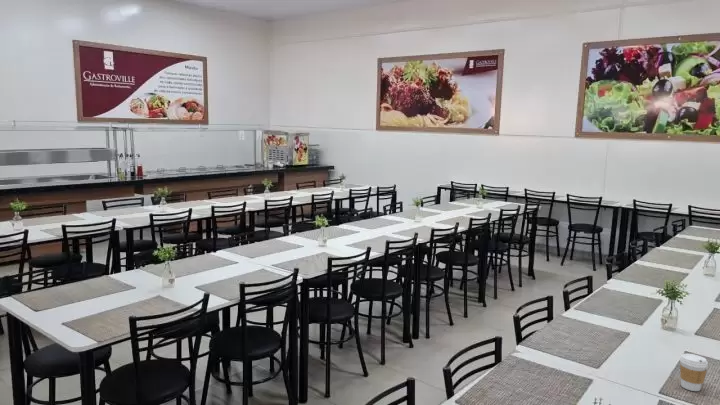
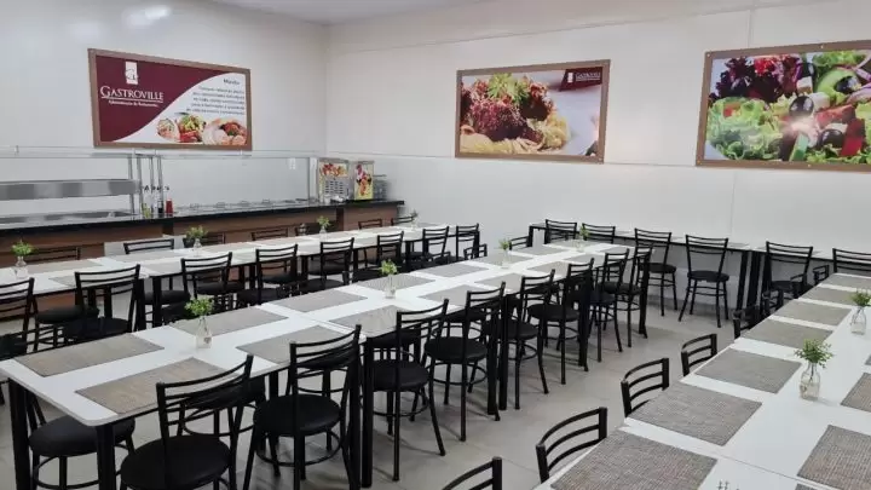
- coffee cup (692, 371)
